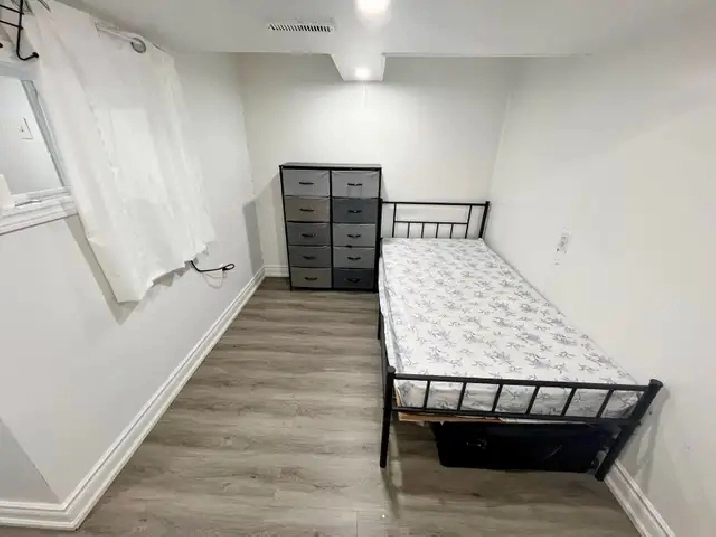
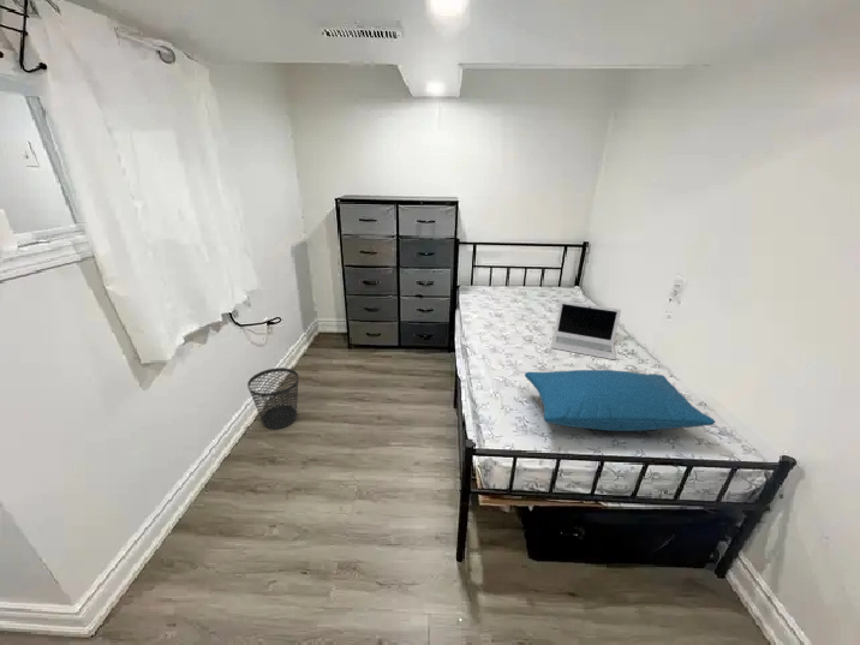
+ laptop (586, 328)
+ wastebasket (276, 399)
+ pillow (609, 398)
